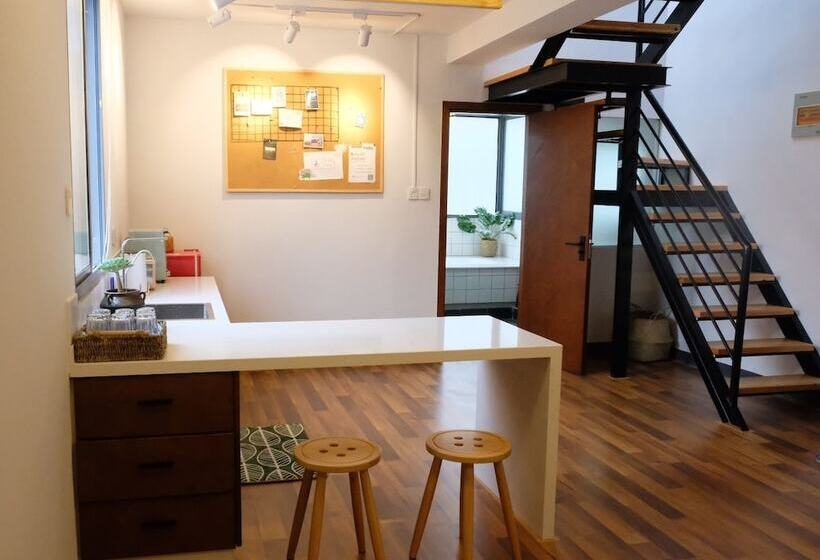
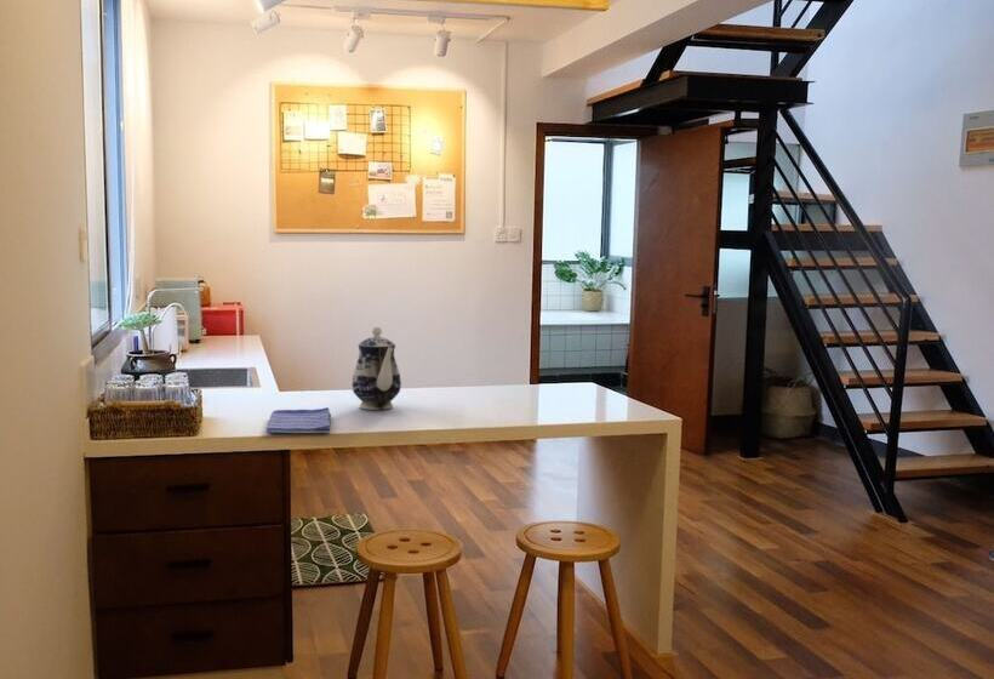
+ dish towel (299, 420)
+ teapot (376, 366)
